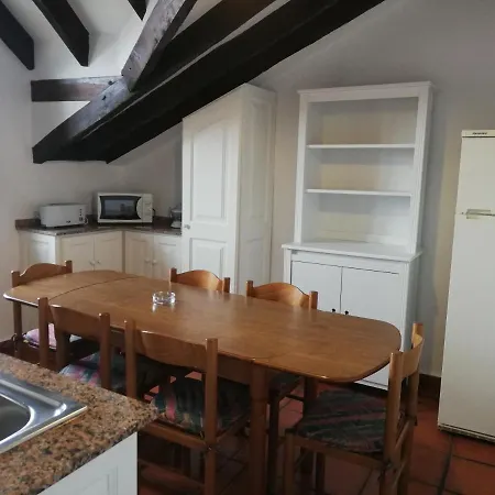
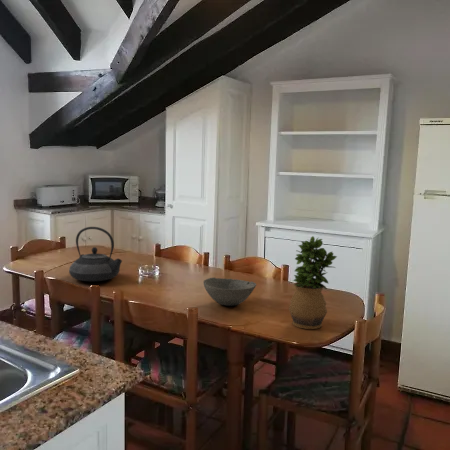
+ teapot (97, 253)
+ bowl (229, 293)
+ potted plant (312, 279)
